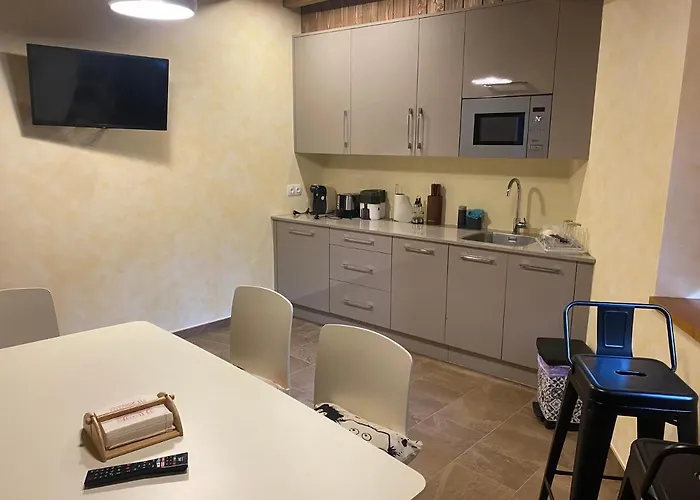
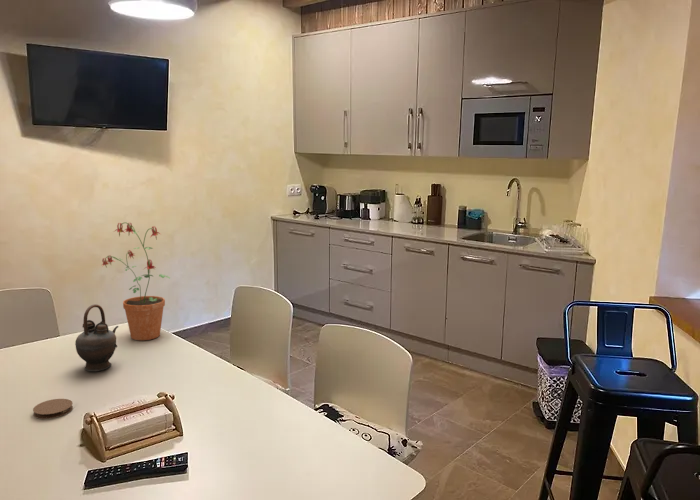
+ potted plant (139, 280)
+ coaster (53, 408)
+ teapot (99, 335)
